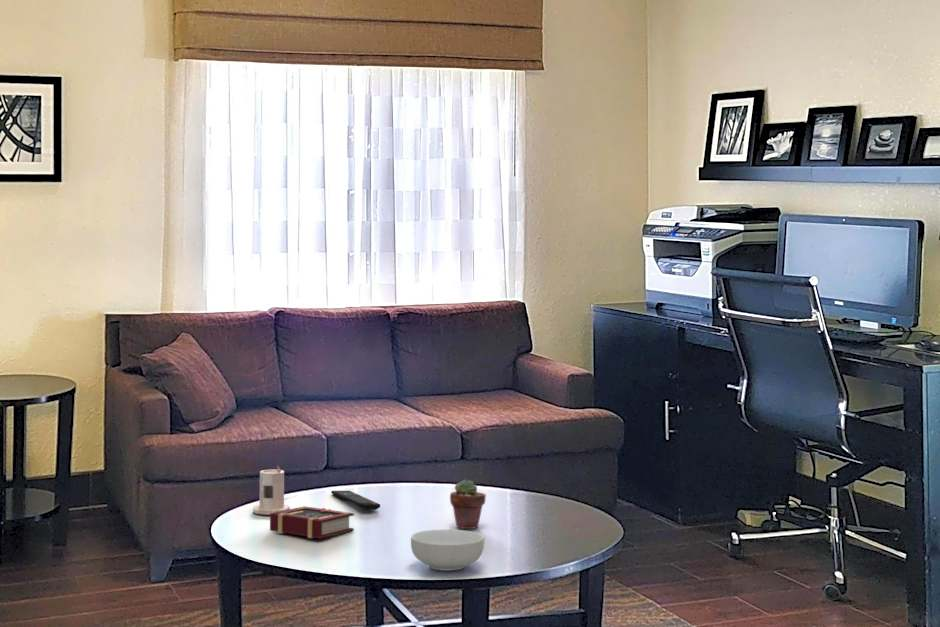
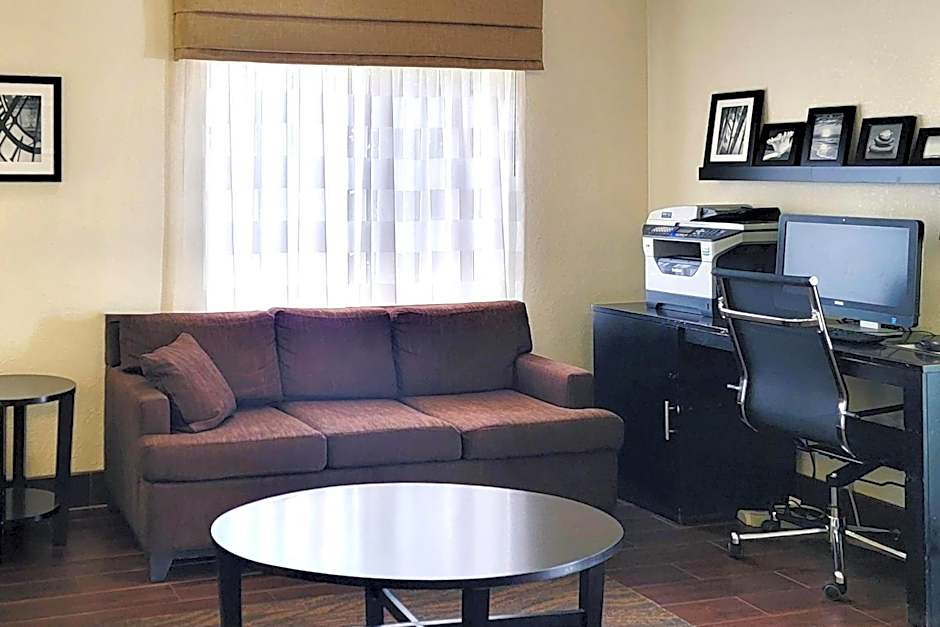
- book (311, 521)
- cereal bowl (447, 551)
- candle (271, 488)
- potted succulent (467, 503)
- remote control (355, 499)
